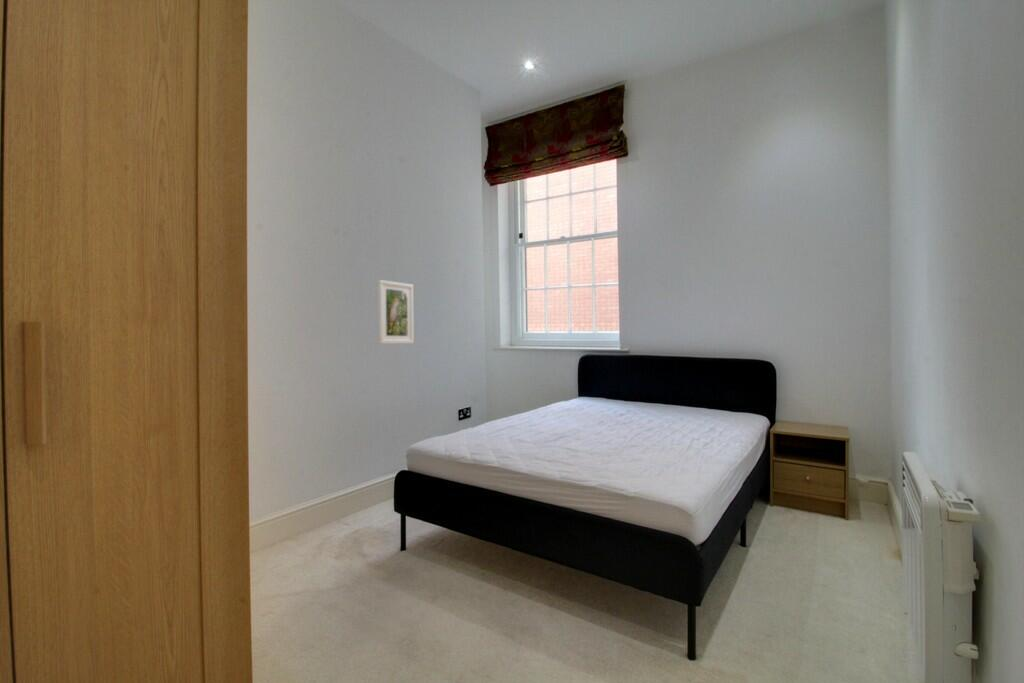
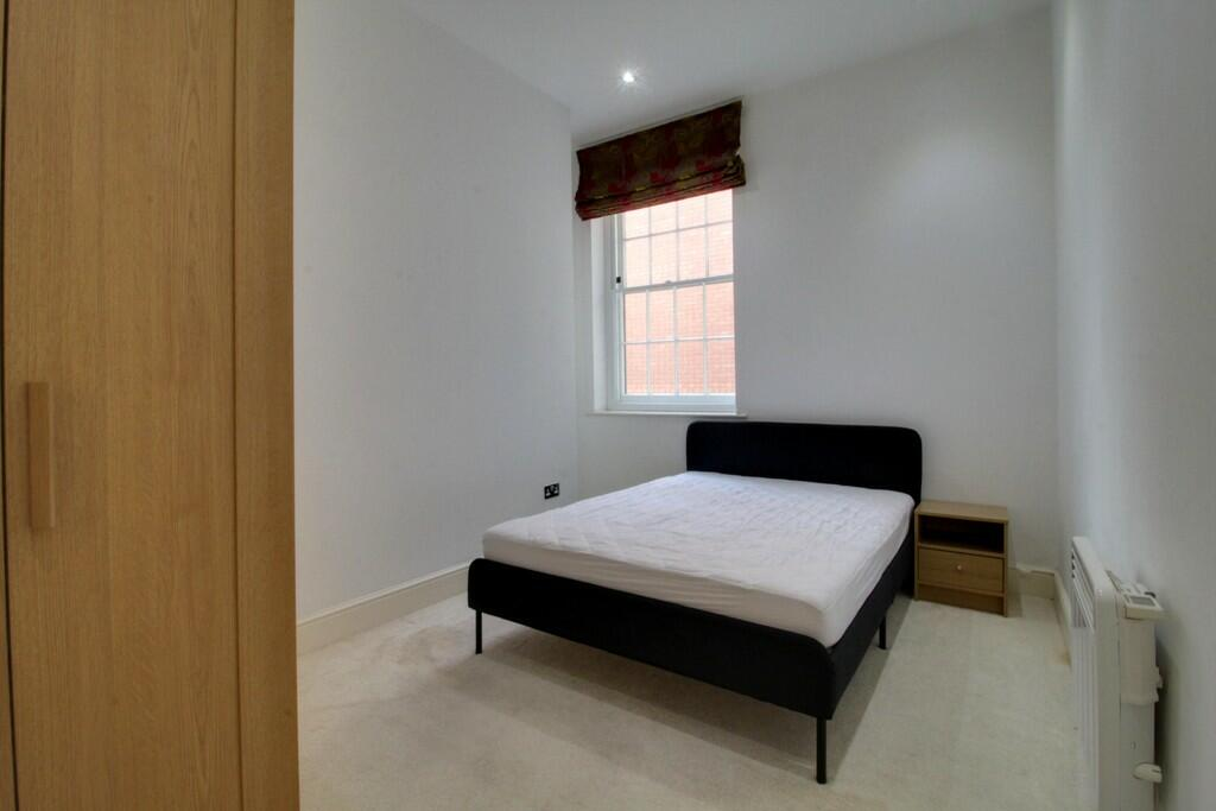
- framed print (396, 312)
